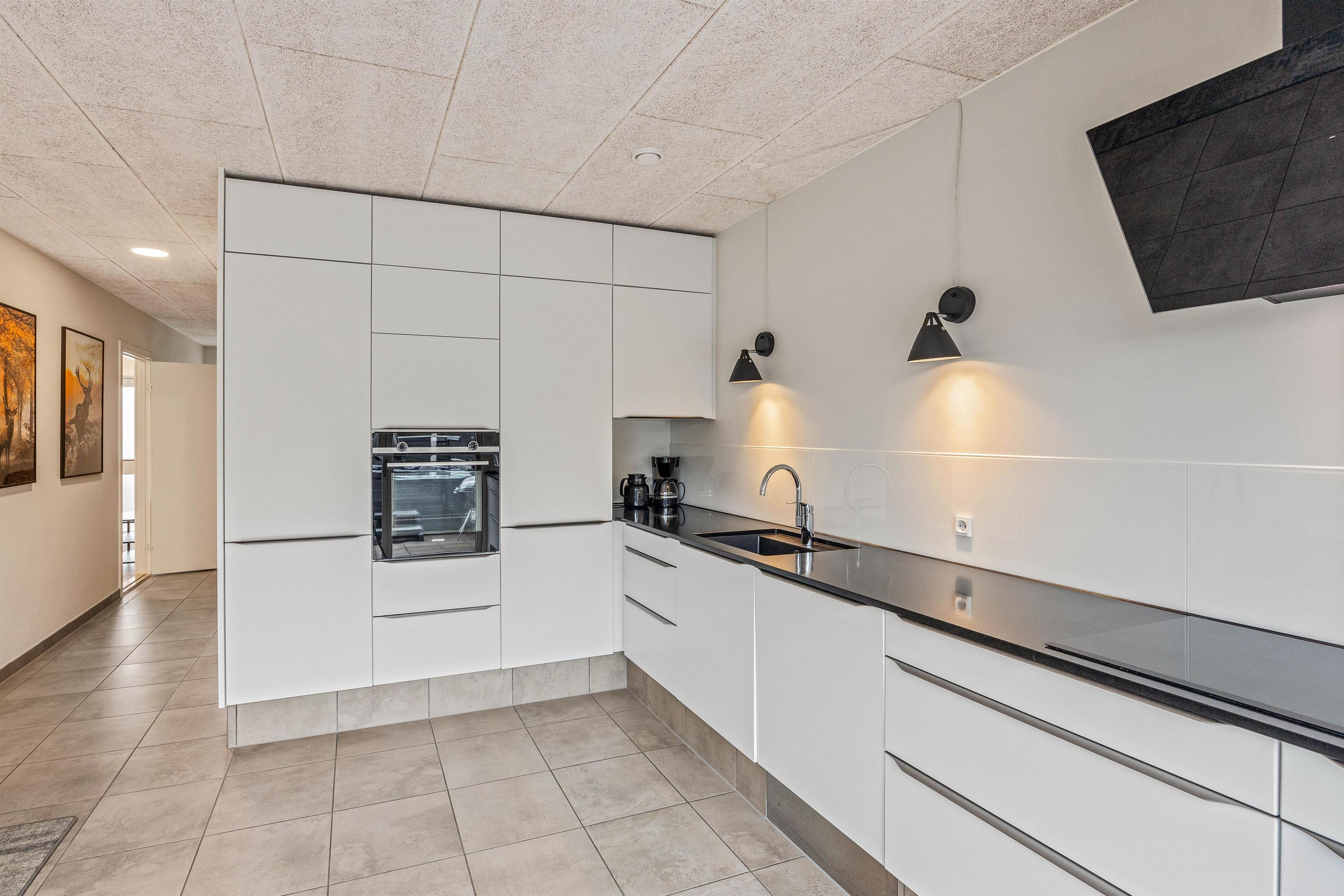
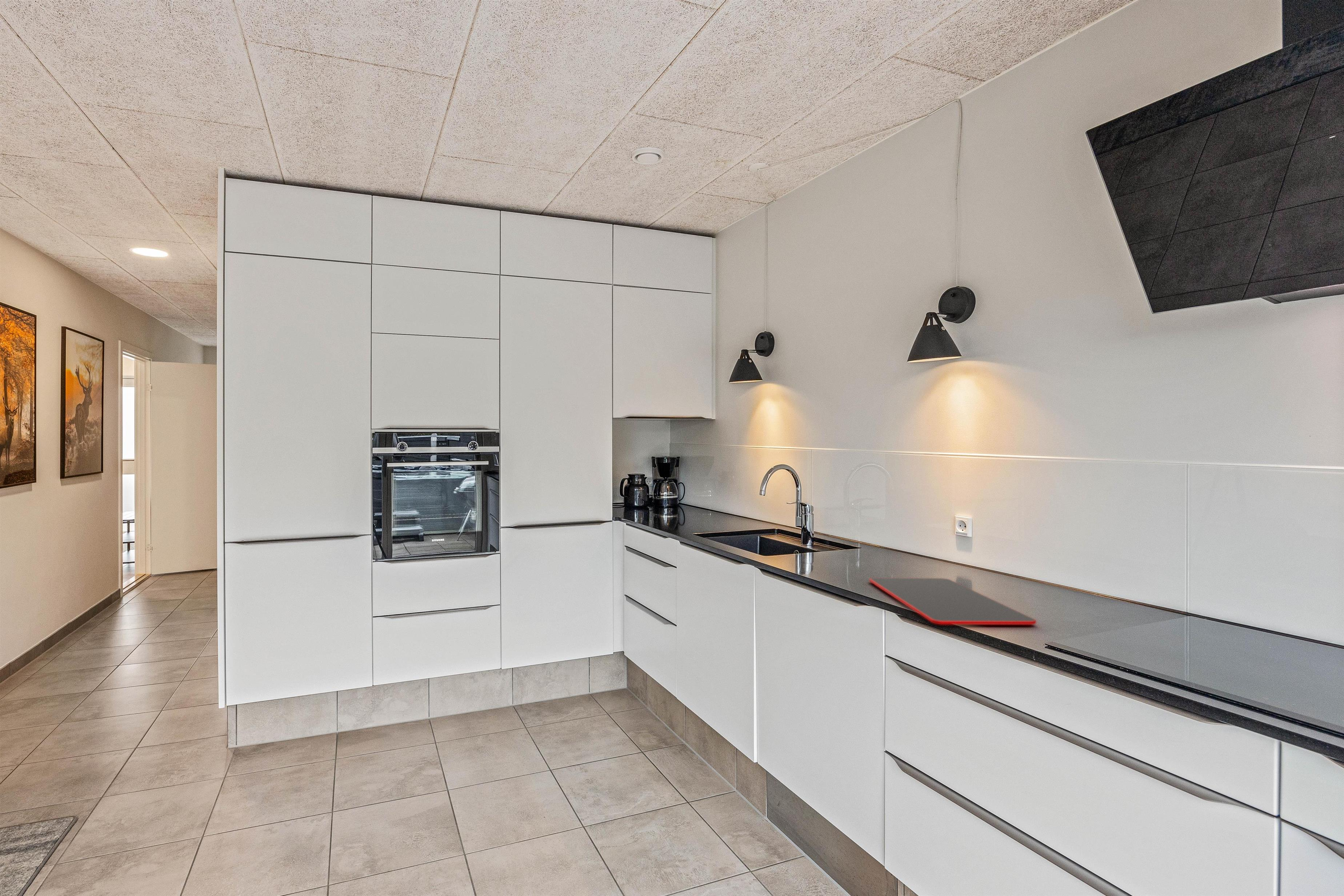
+ cutting board (942, 599)
